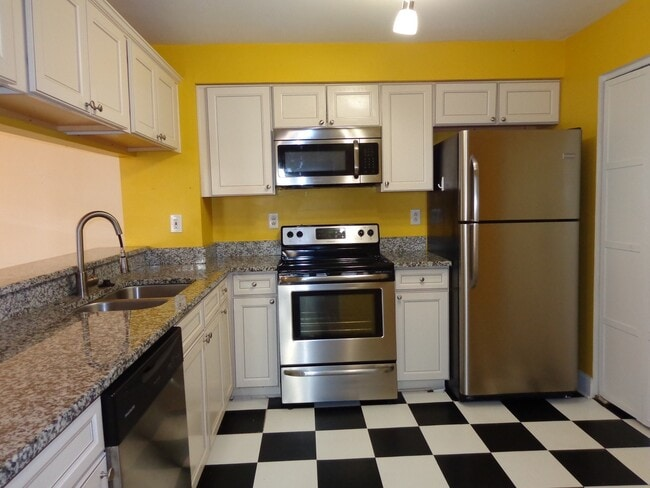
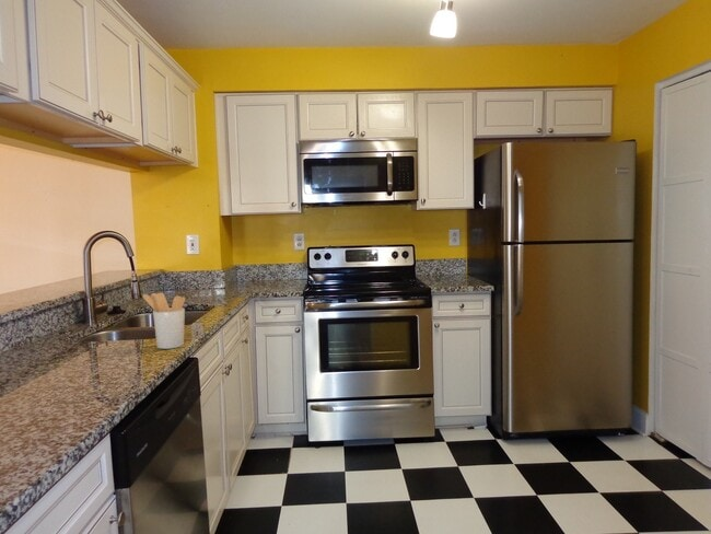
+ utensil holder (164, 318)
